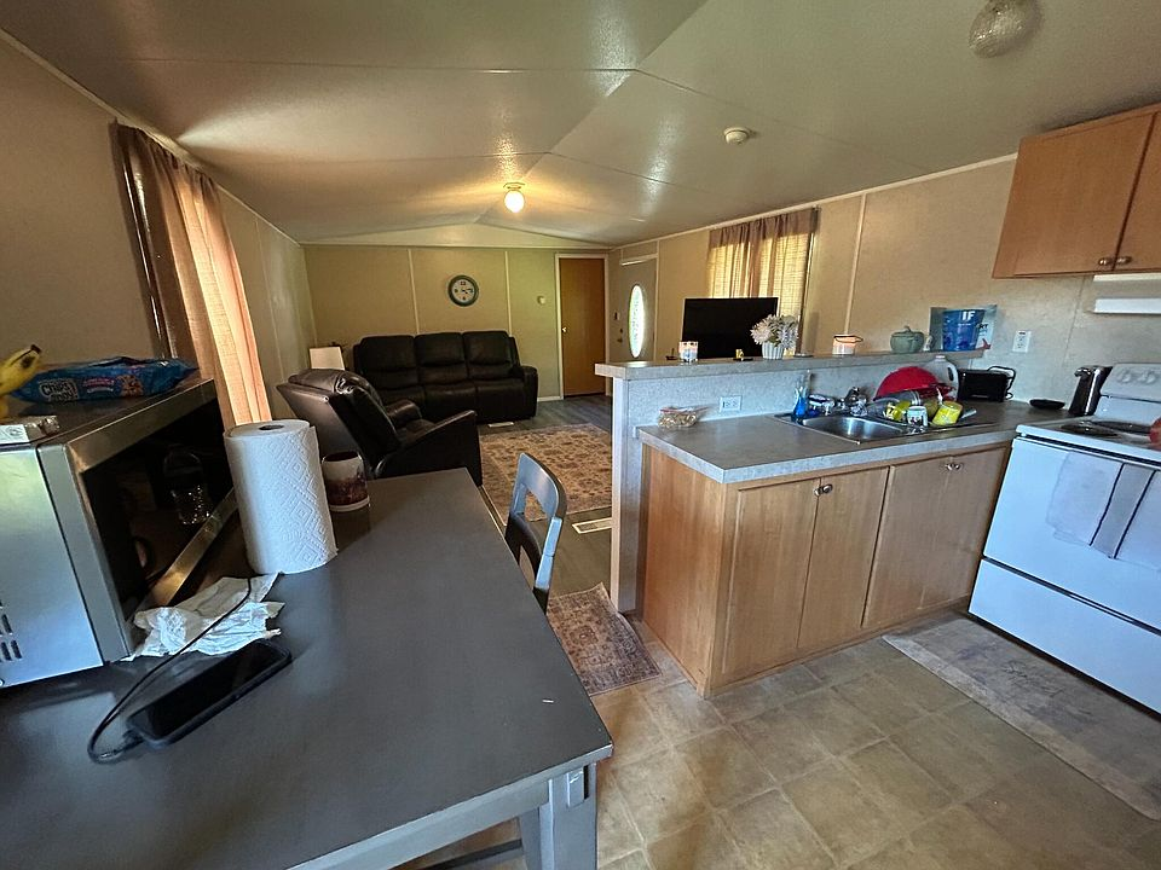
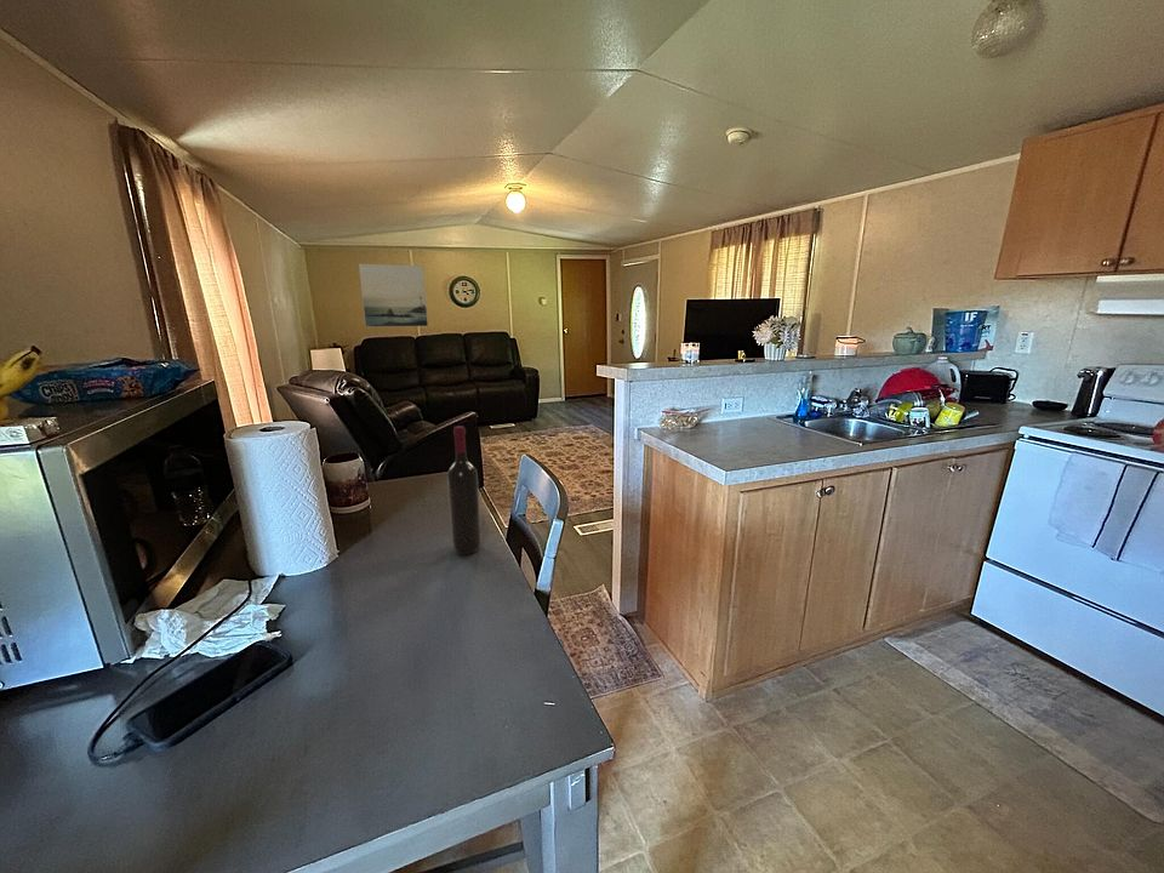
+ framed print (394, 296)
+ wine bottle (463, 490)
